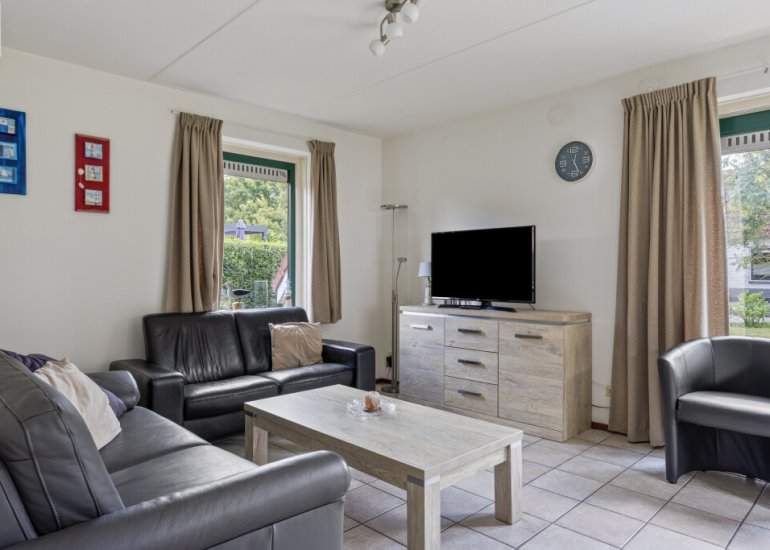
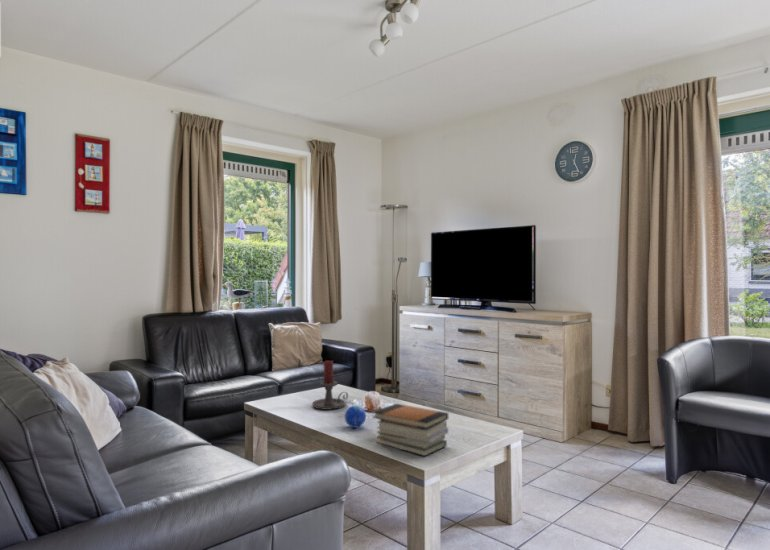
+ book stack (411, 428)
+ decorative orb (355, 416)
+ candle holder (332, 382)
